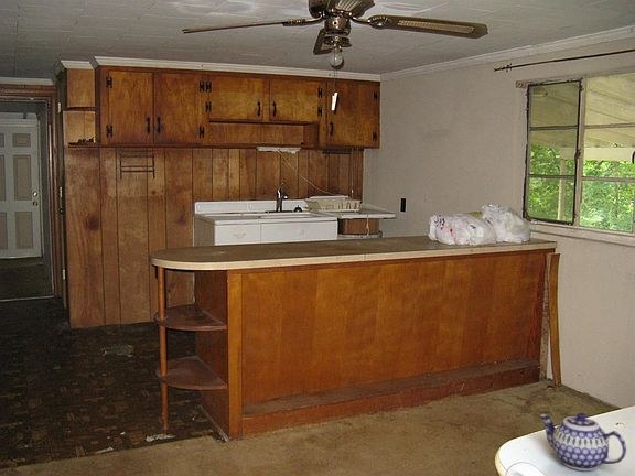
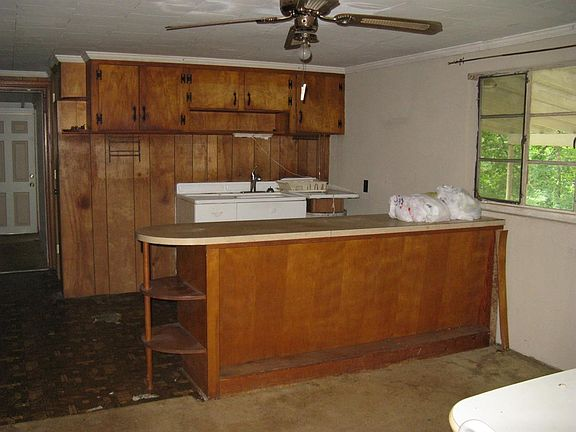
- teapot (580, 437)
